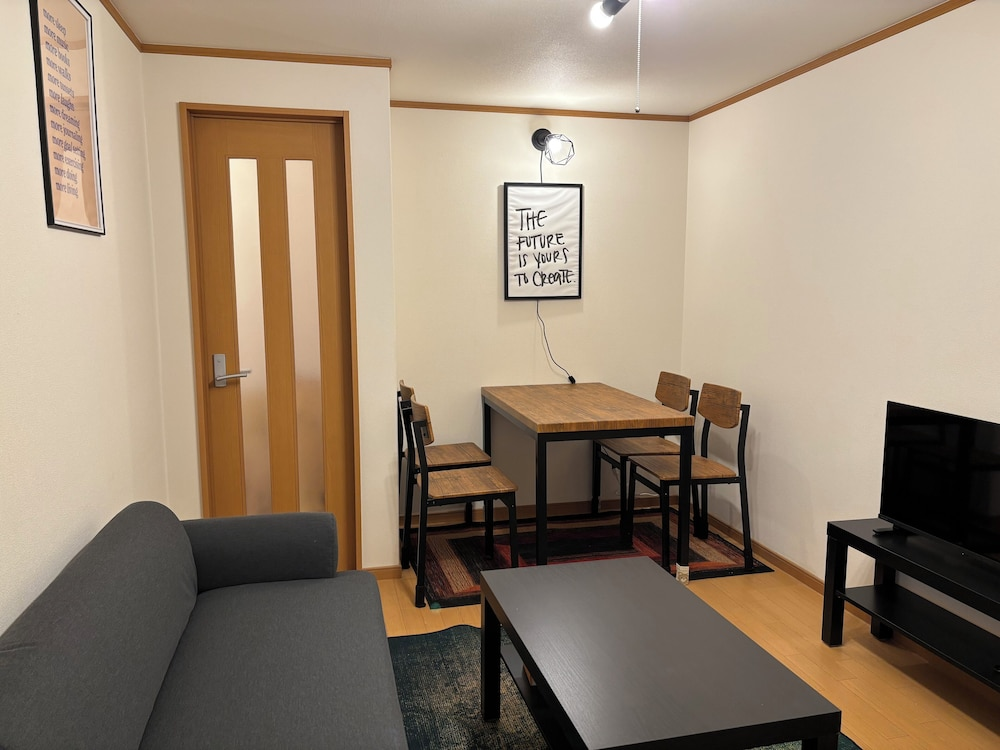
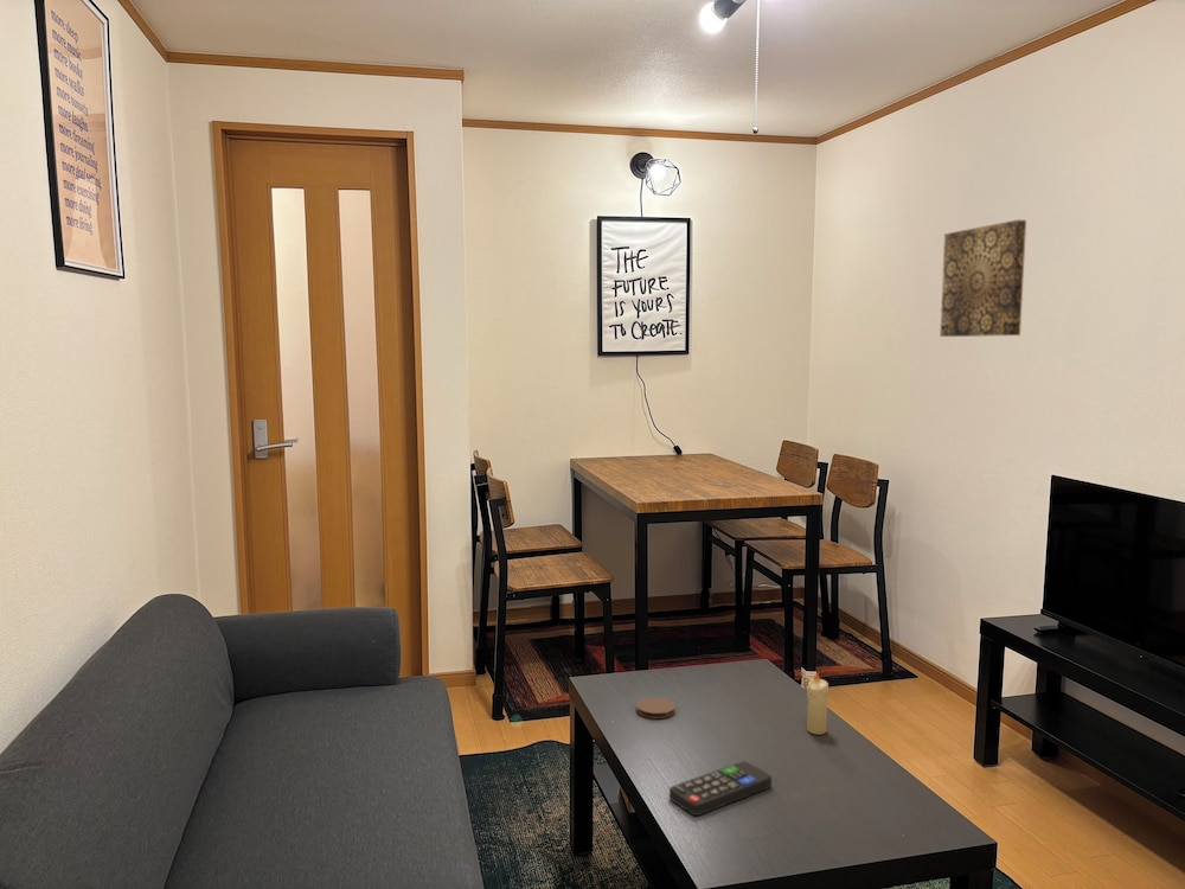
+ wall art (980, 281)
+ coaster (655, 708)
+ candle (818, 701)
+ remote control (720, 786)
